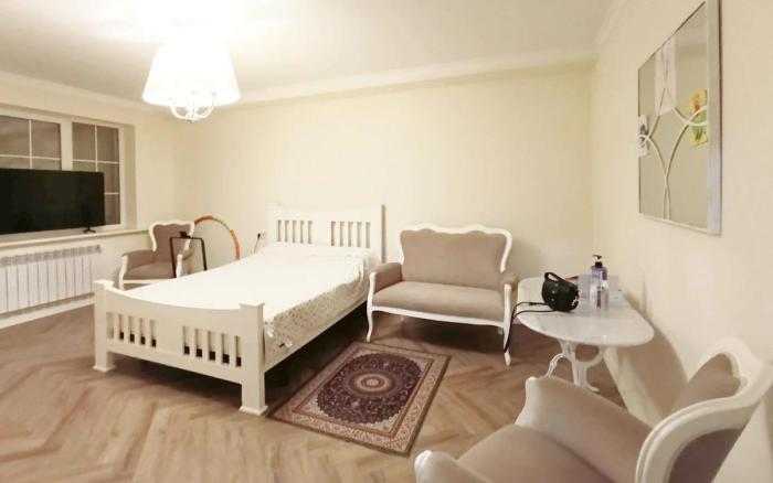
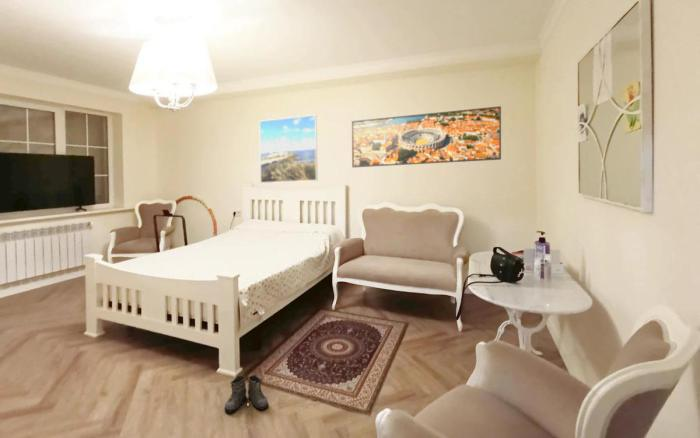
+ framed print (287, 150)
+ boots (245, 392)
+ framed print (421, 139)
